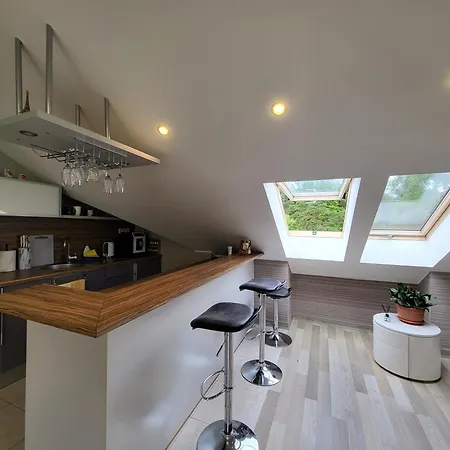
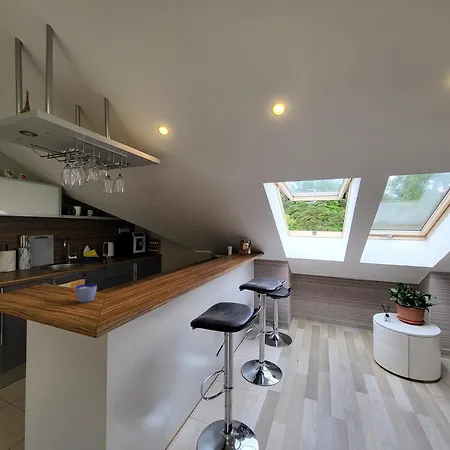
+ cup (85, 292)
